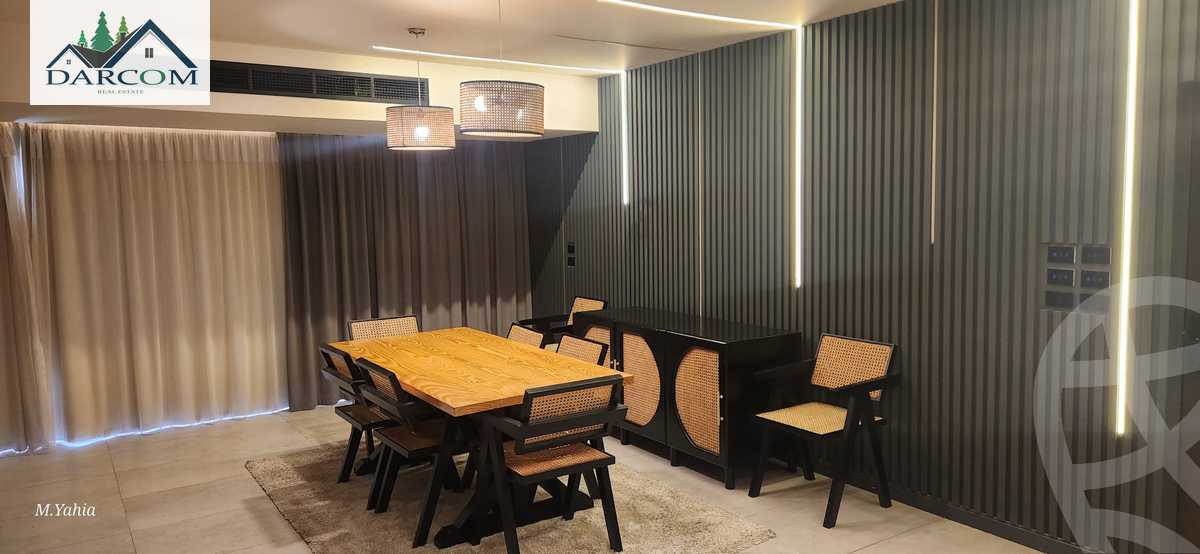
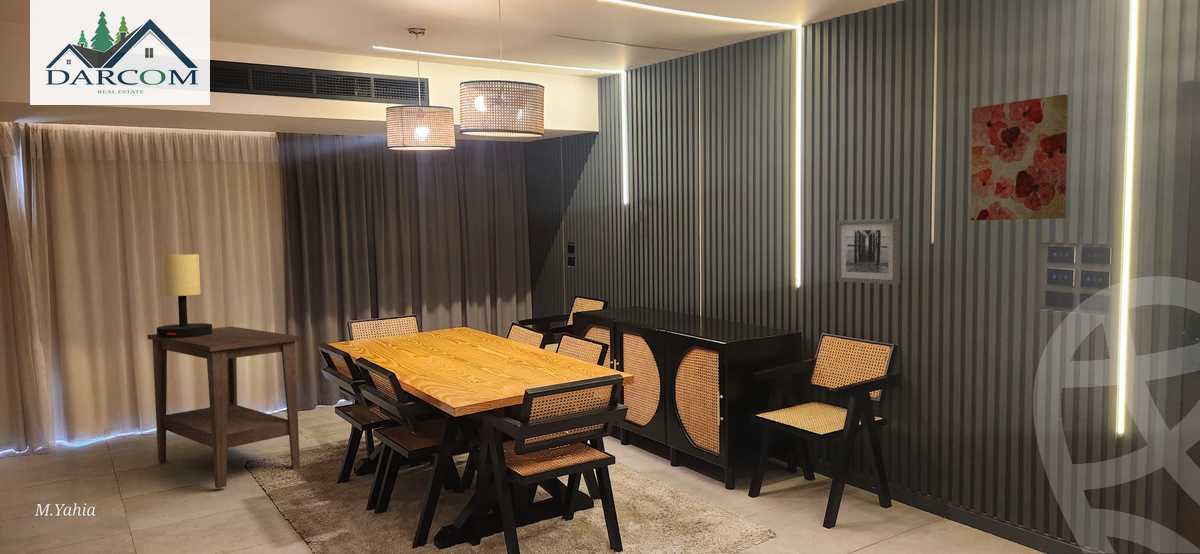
+ wall art (867, 251)
+ table lamp (183, 294)
+ wall art (1016, 160)
+ side table (224, 400)
